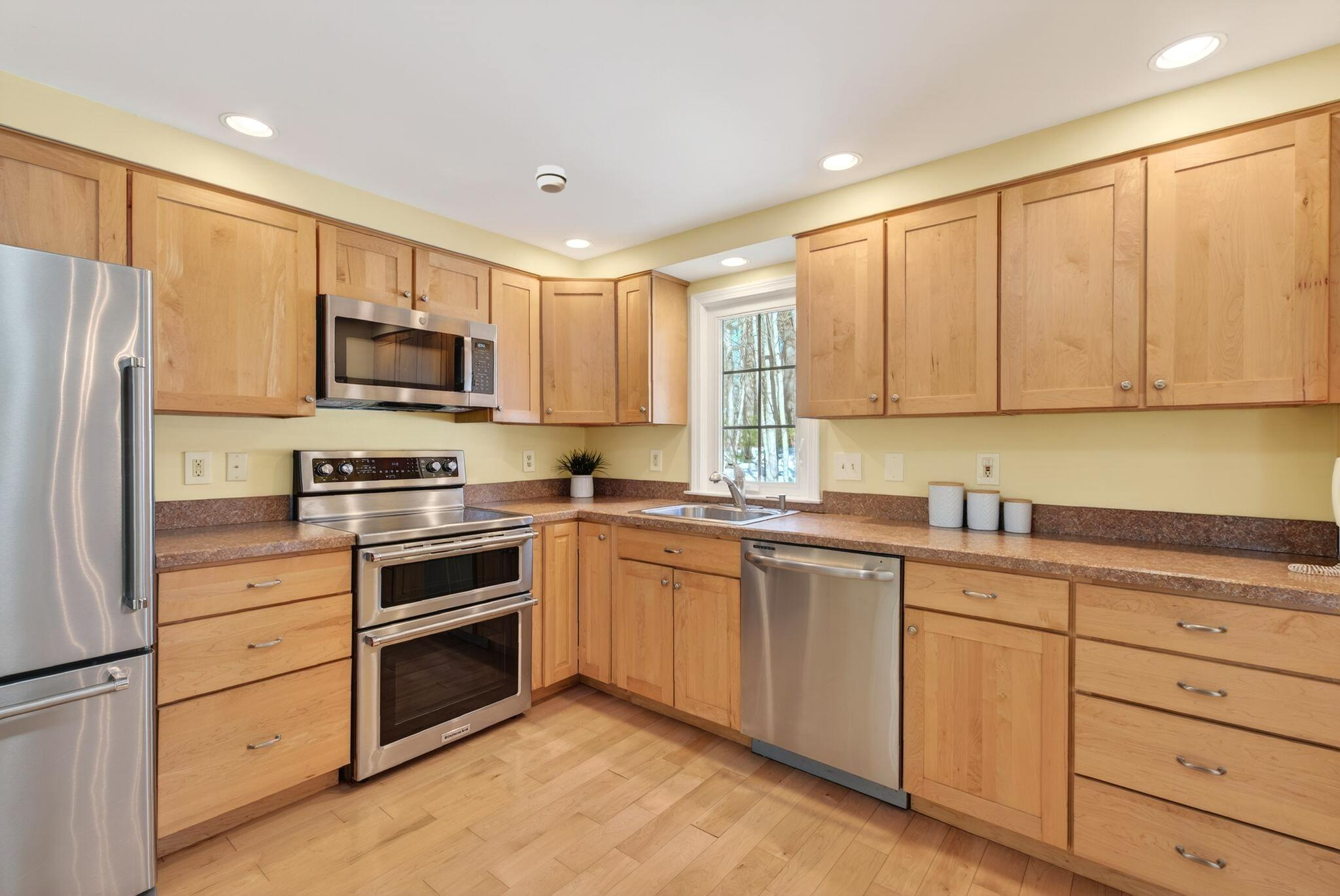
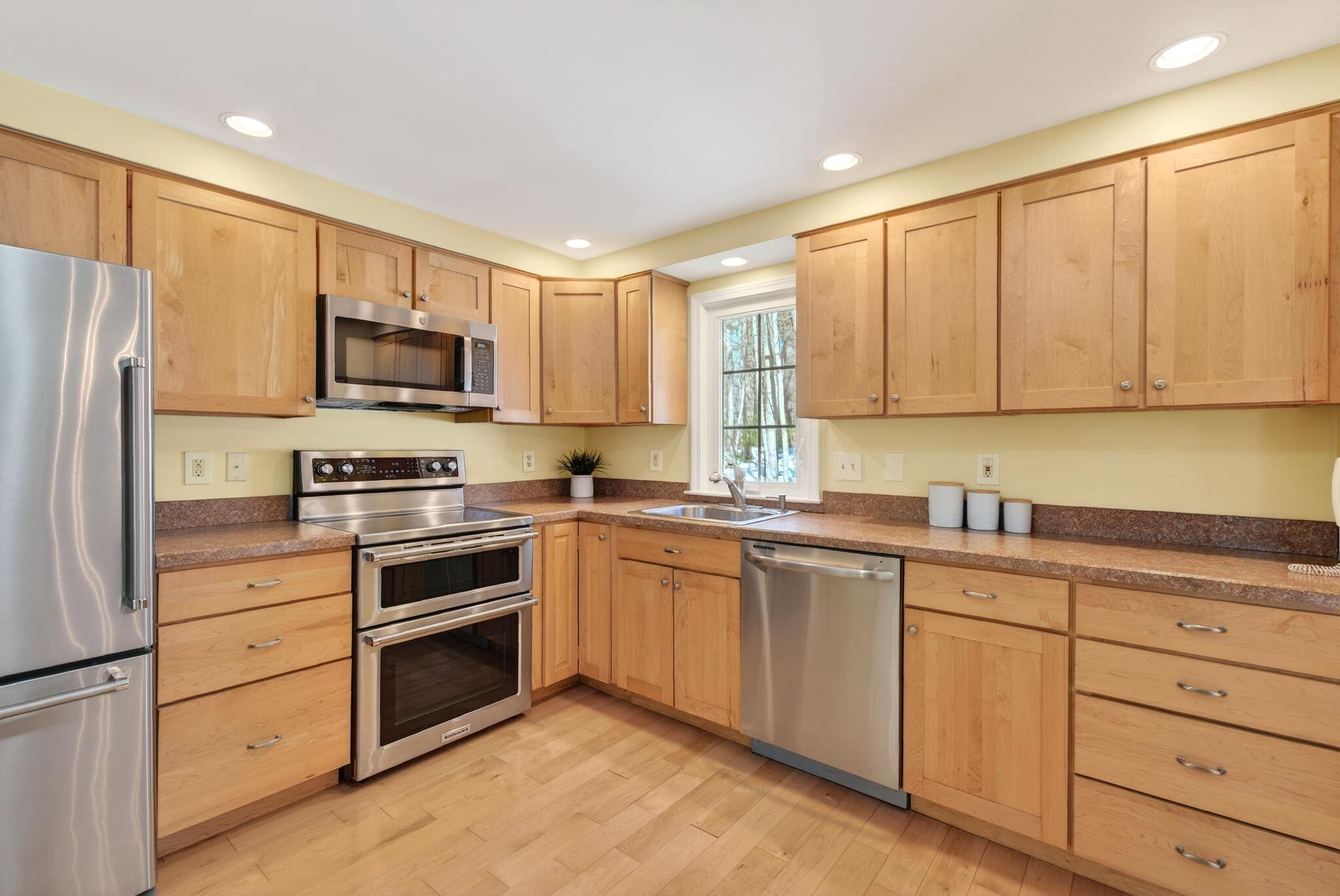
- smoke detector (551, 179)
